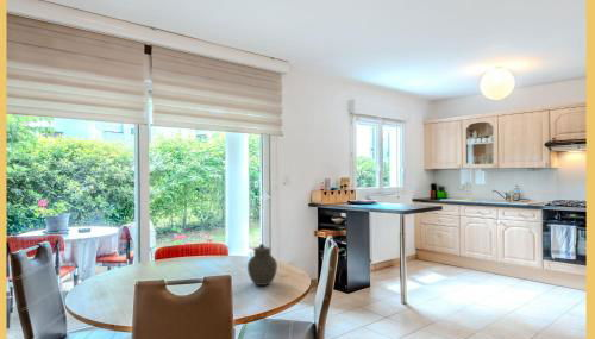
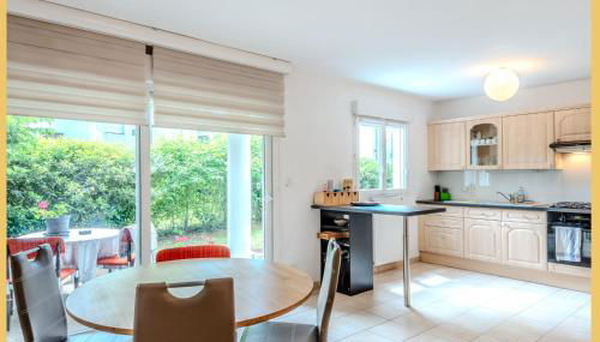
- jar (262, 263)
